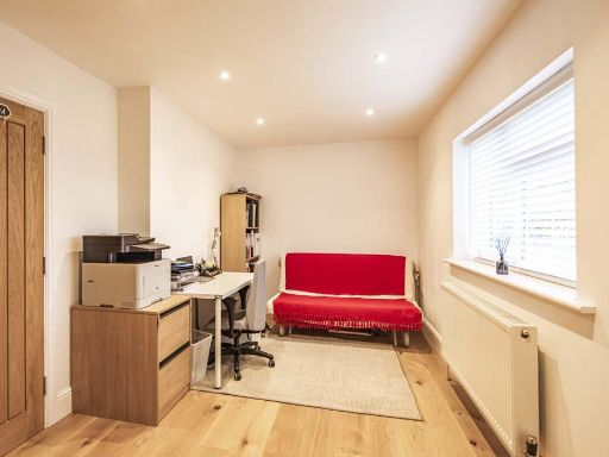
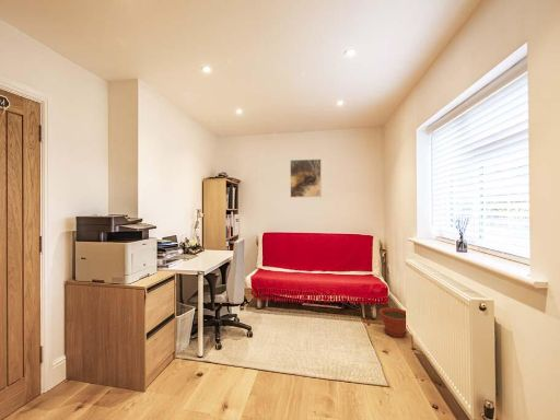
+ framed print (305, 178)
+ plant pot (395, 323)
